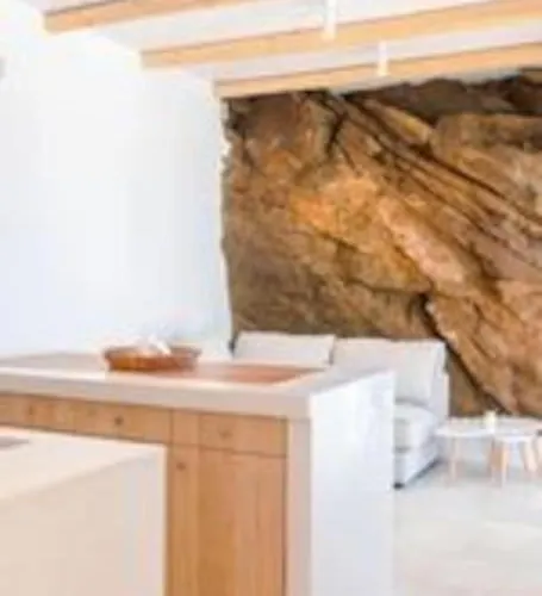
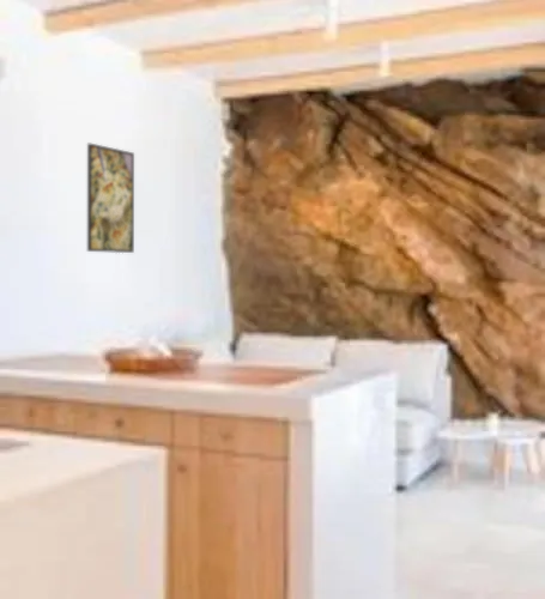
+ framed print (111, 200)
